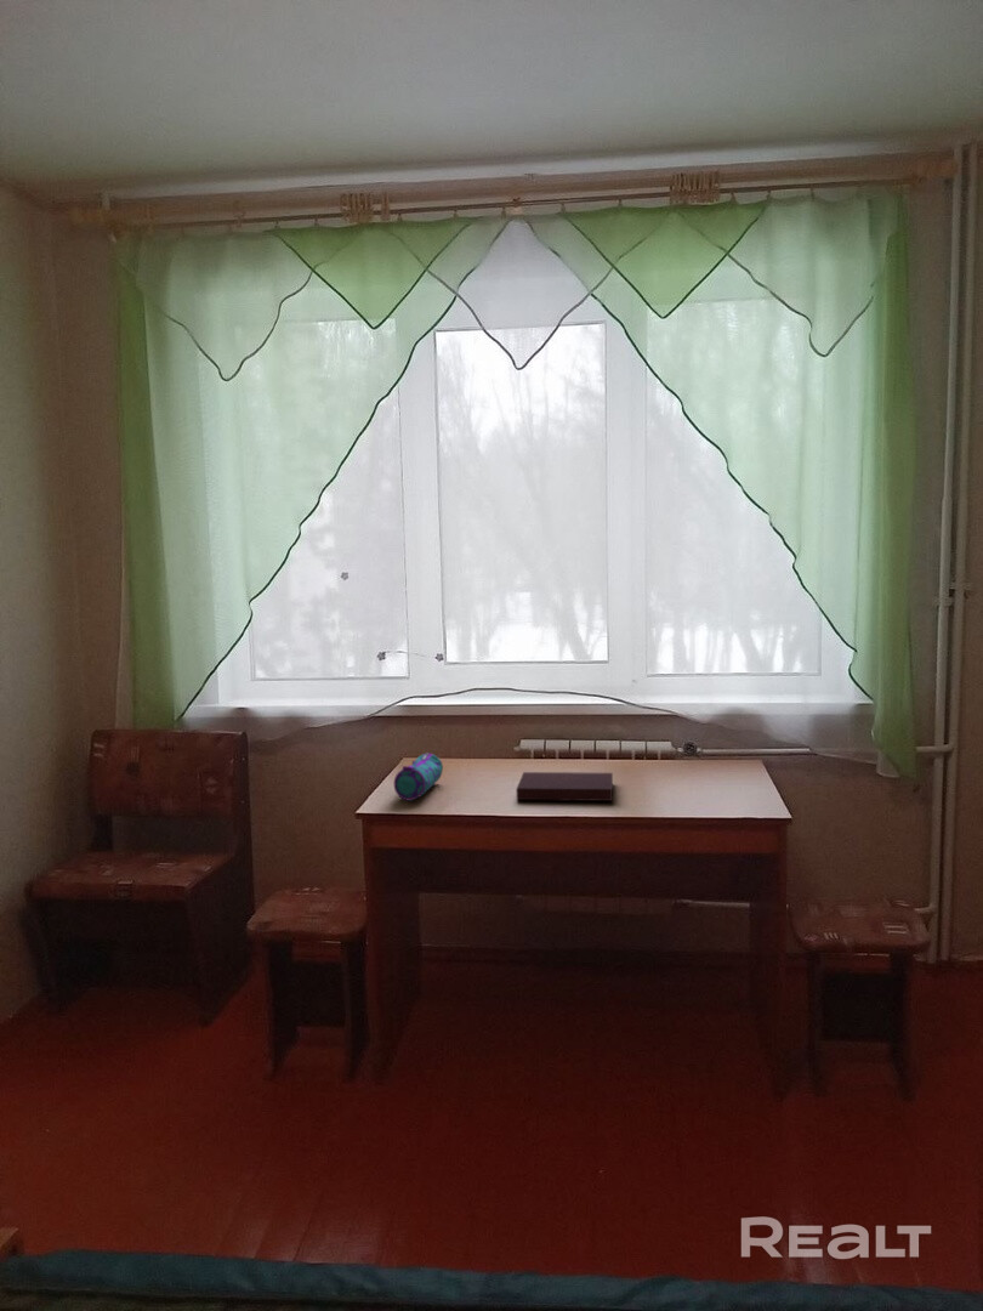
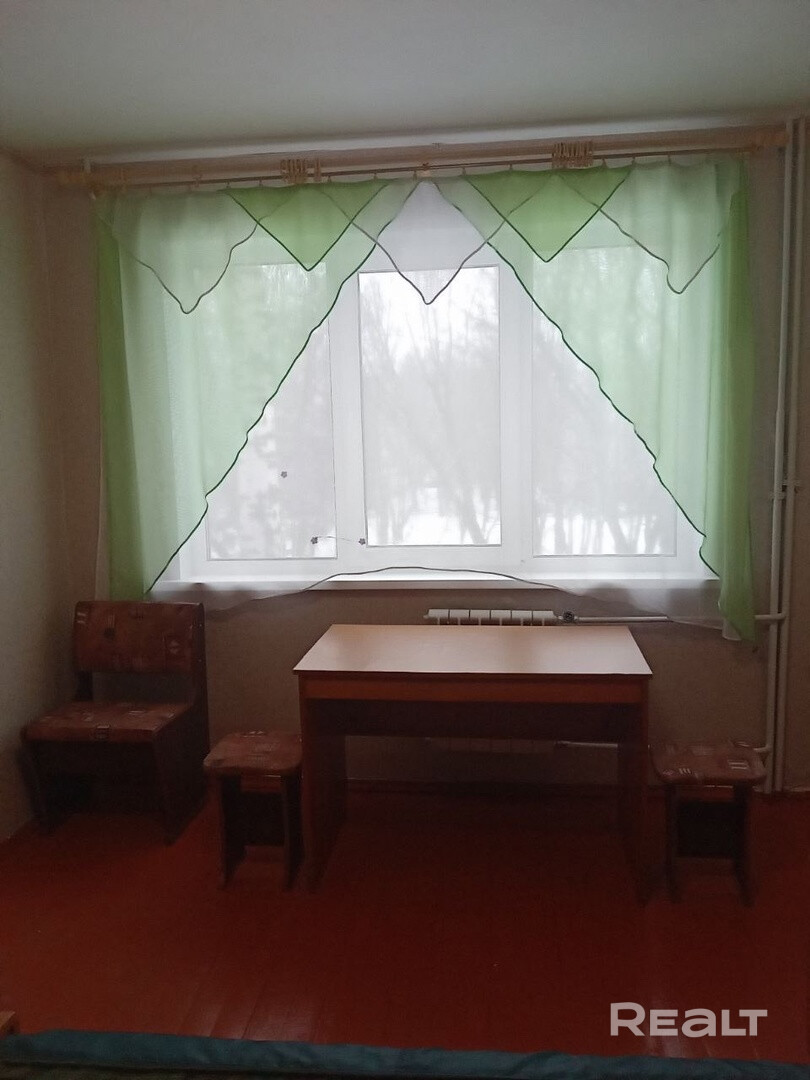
- notebook (566, 785)
- pencil case (419, 774)
